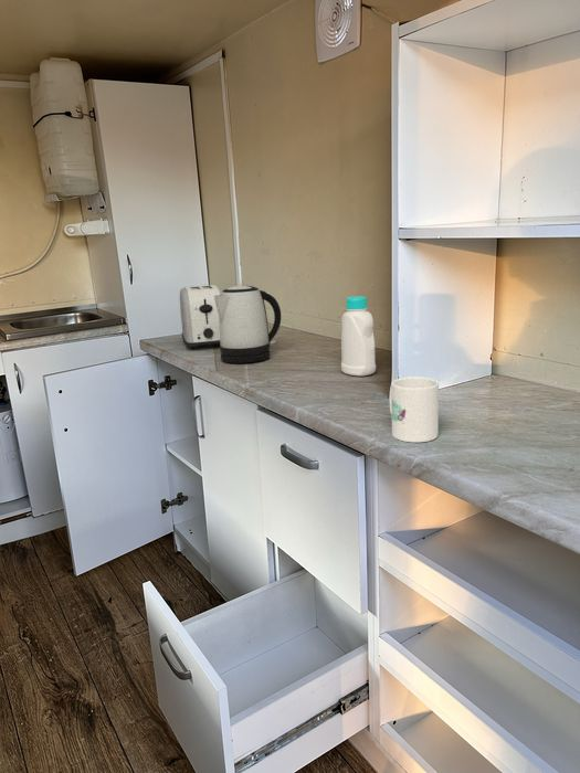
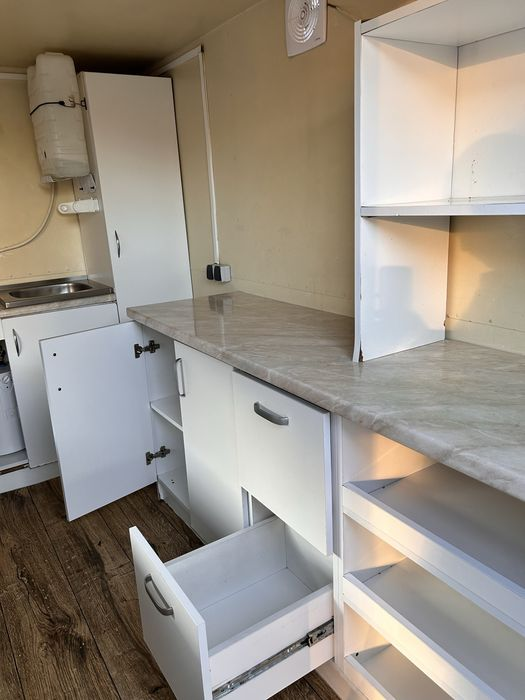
- toaster (203, 314)
- mug (409, 405)
- bottle (357, 335)
- kettle (250, 321)
